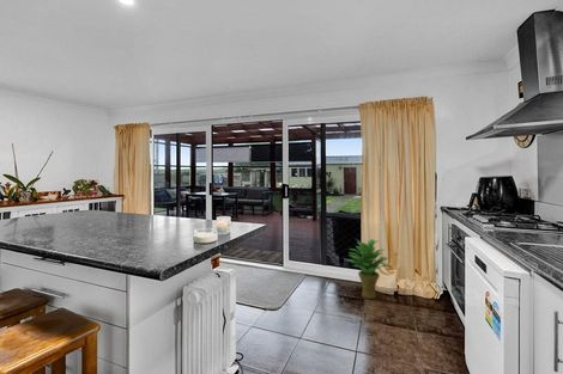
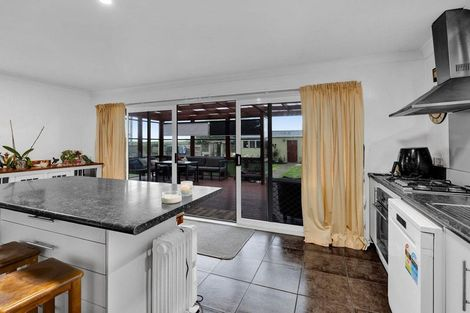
- potted plant (368, 266)
